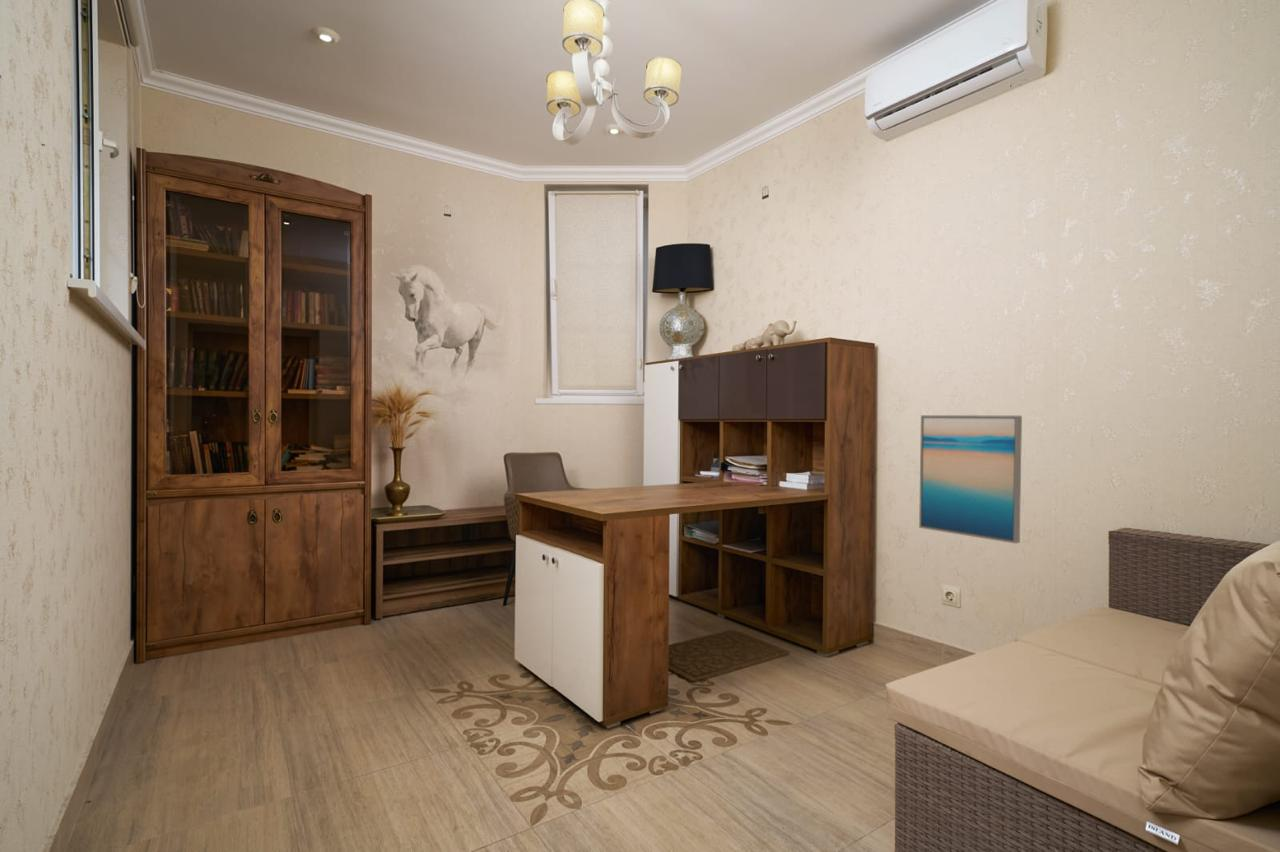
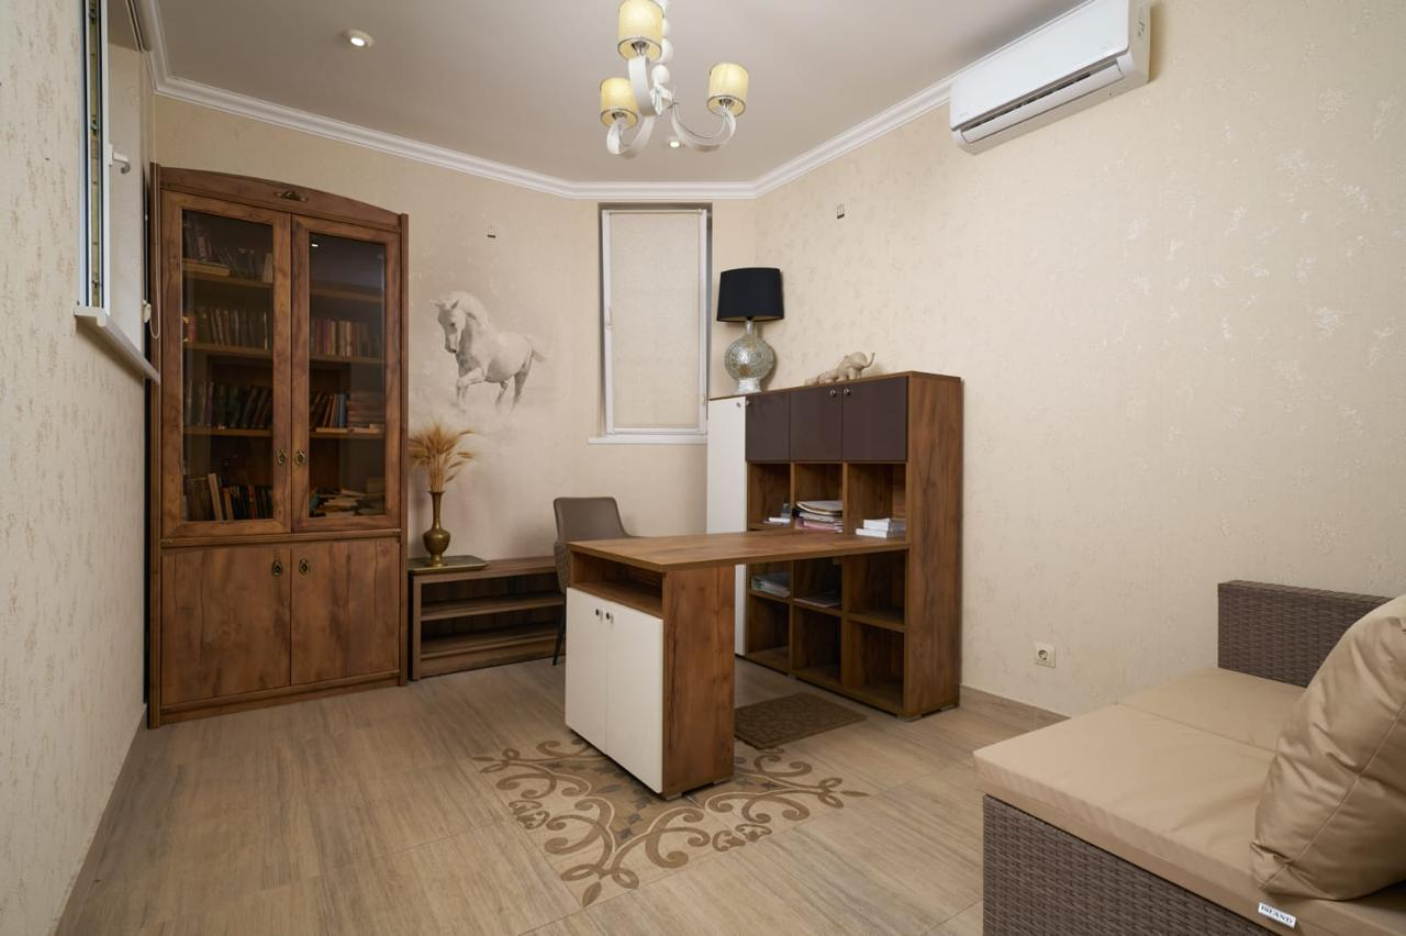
- wall art (967, 475)
